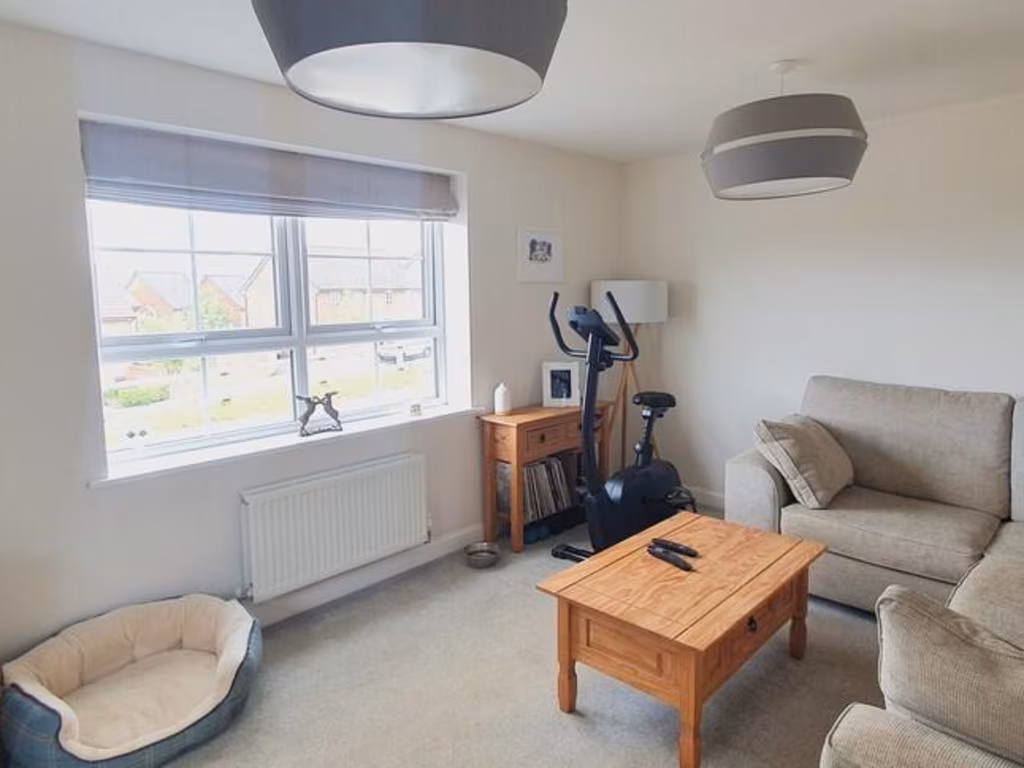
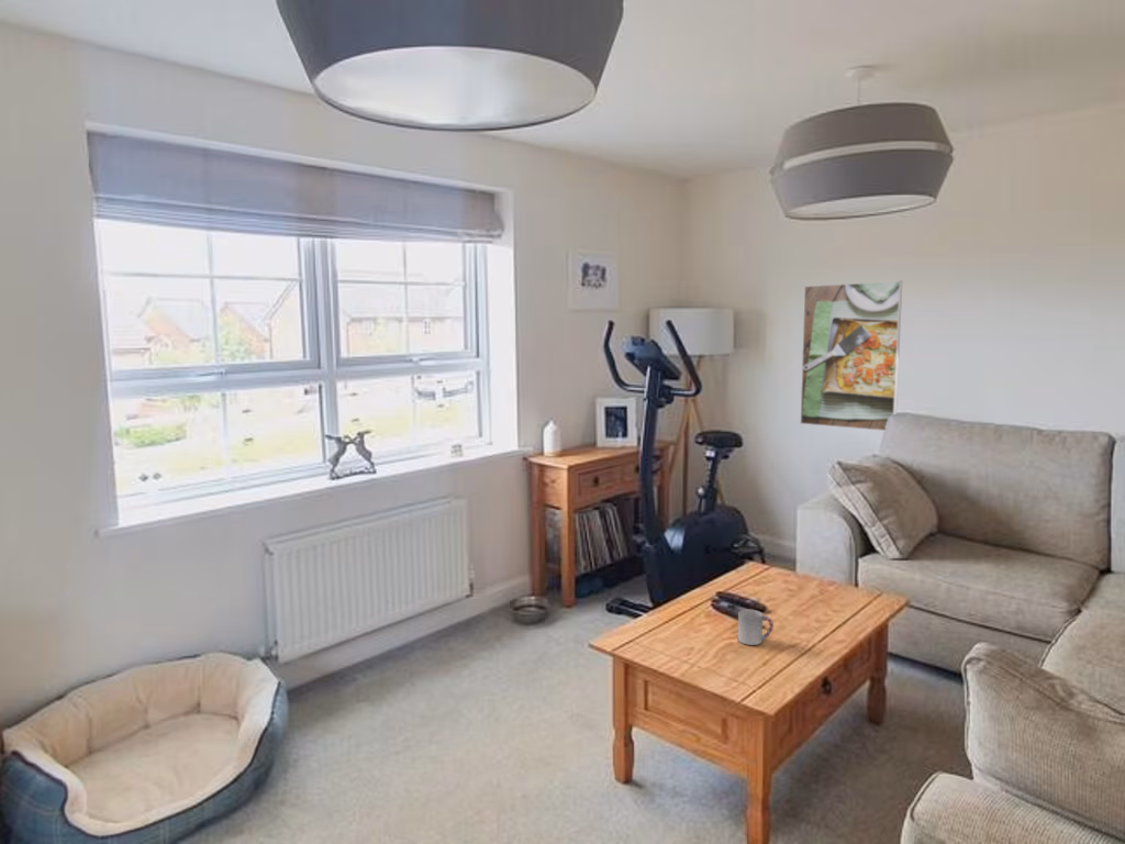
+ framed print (848, 356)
+ cup (755, 626)
